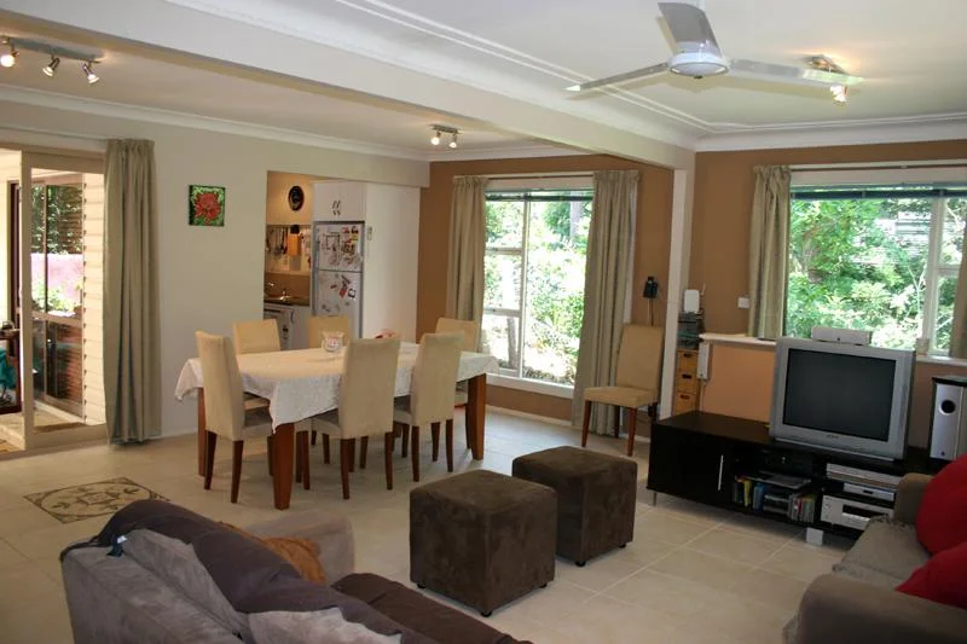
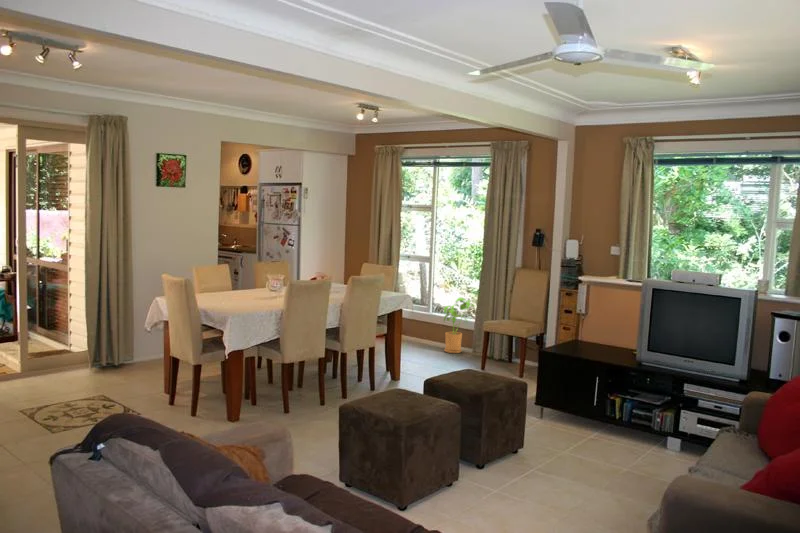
+ house plant (454, 325)
